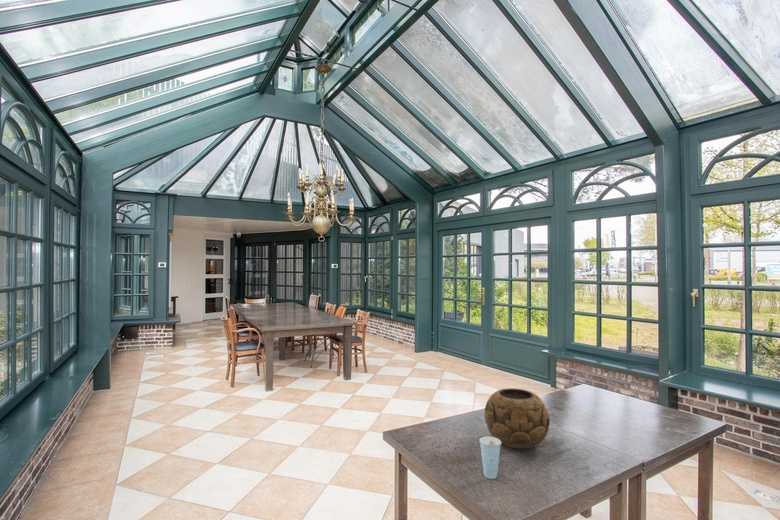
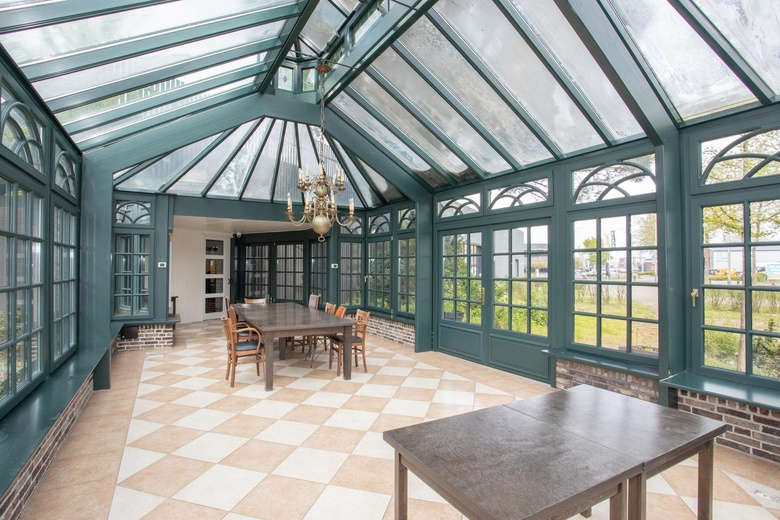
- decorative bowl (516, 417)
- cup (490, 456)
